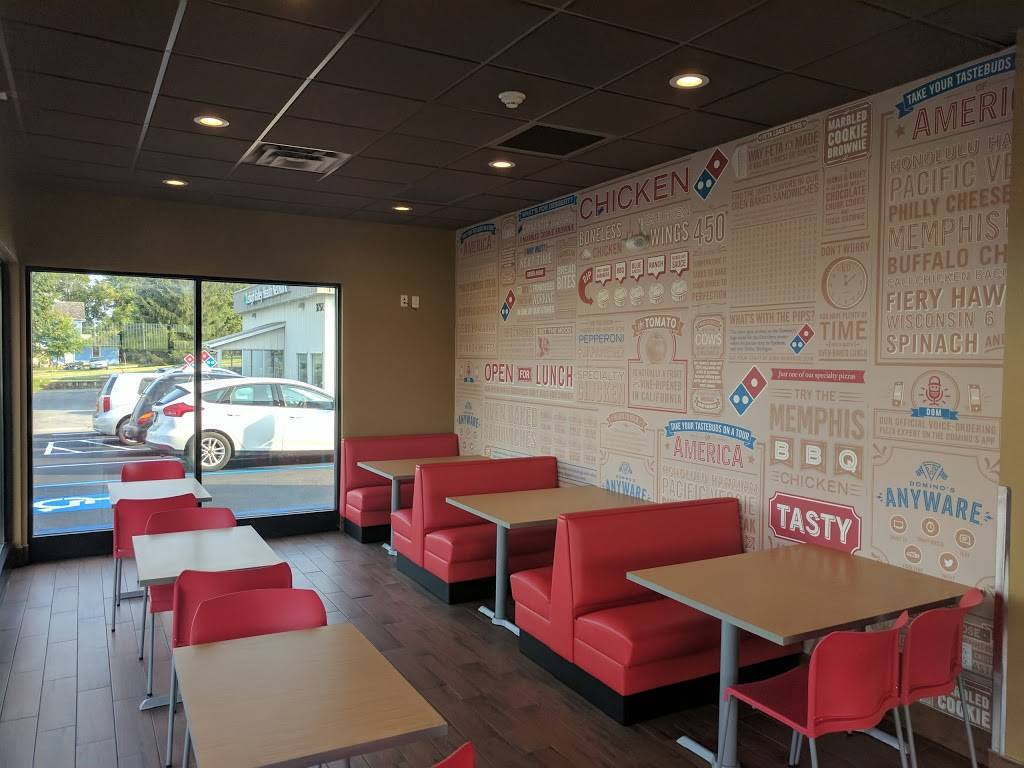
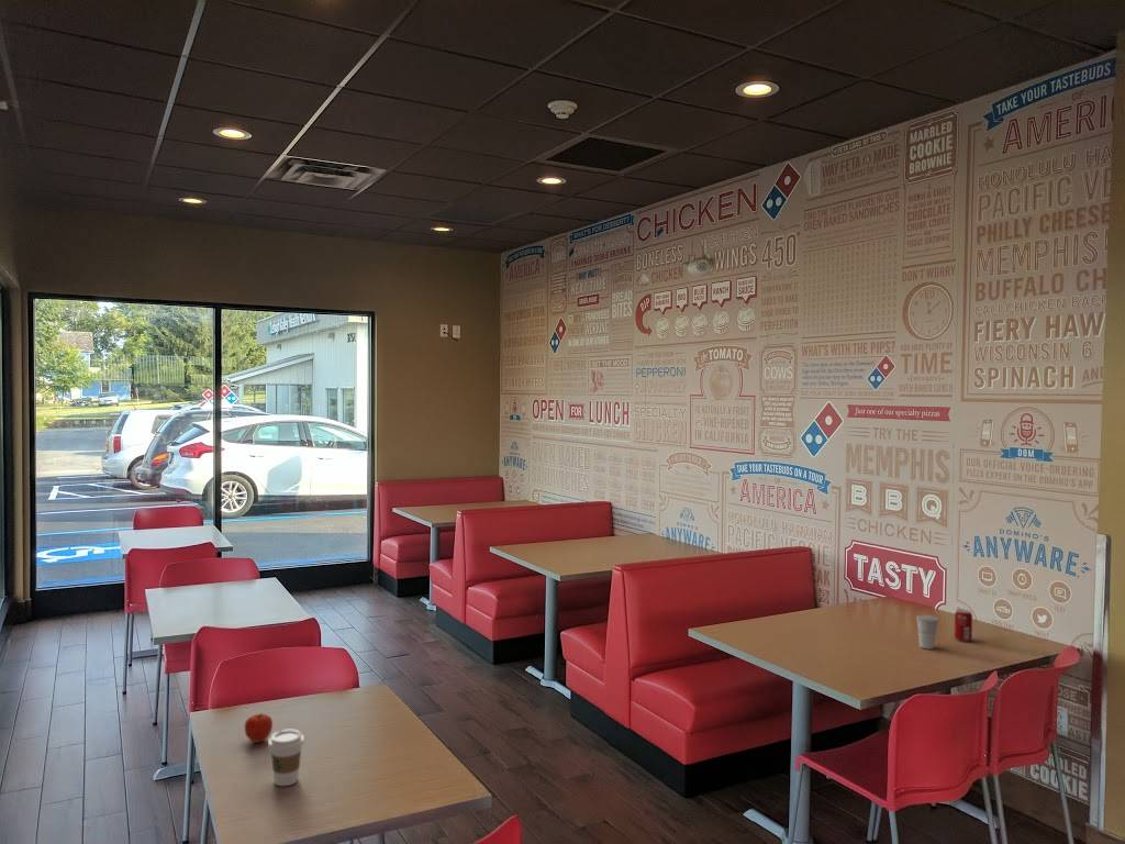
+ coffee cup (286, 757)
+ fruit (258, 726)
+ beverage can (962, 624)
+ cup (926, 632)
